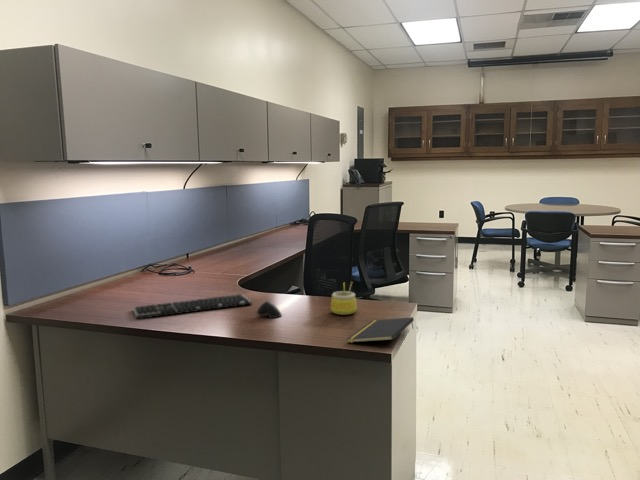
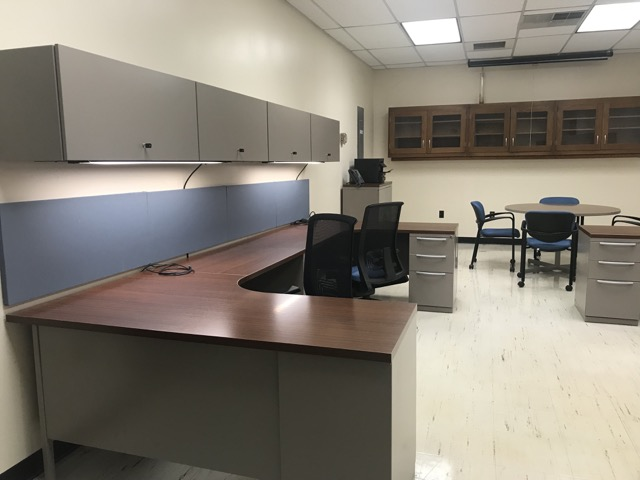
- mug (345, 297)
- notepad (381, 329)
- keyboard (193, 305)
- computer mouse (269, 308)
